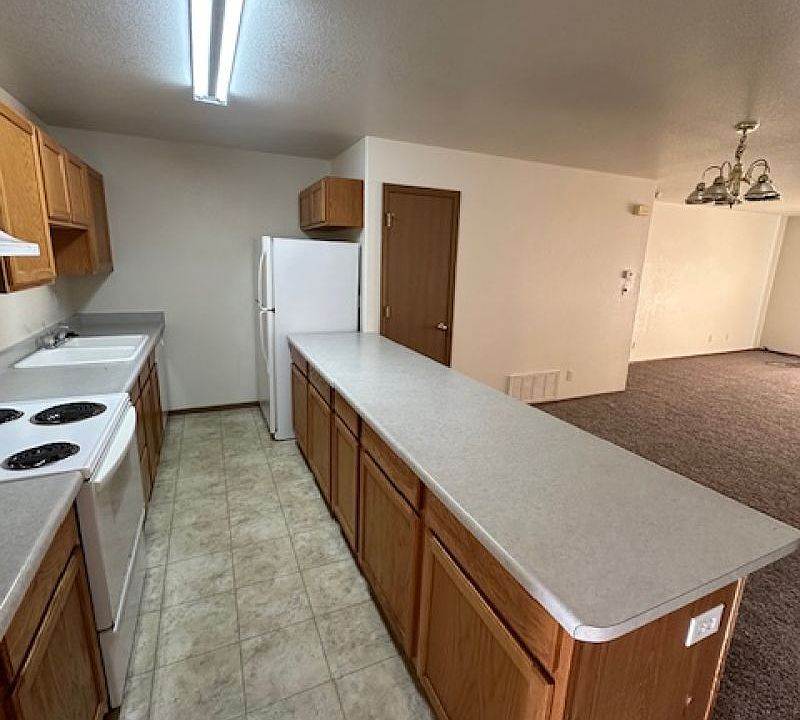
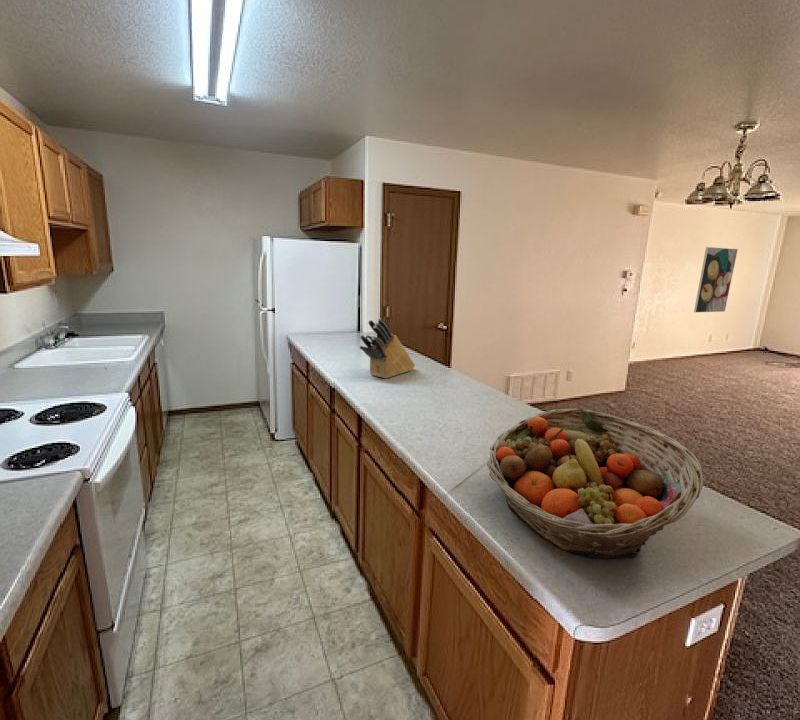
+ fruit basket (581, 473)
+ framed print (715, 280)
+ knife block (388, 345)
